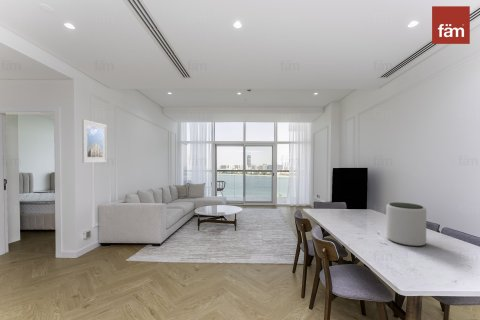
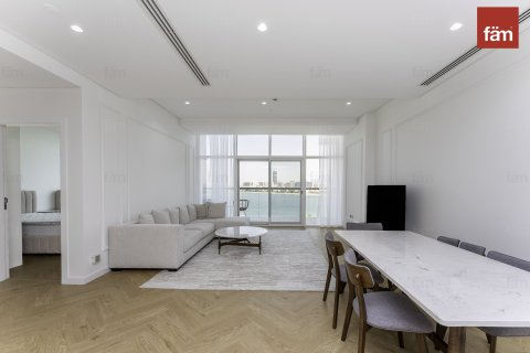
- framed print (95, 142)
- plant pot (405, 223)
